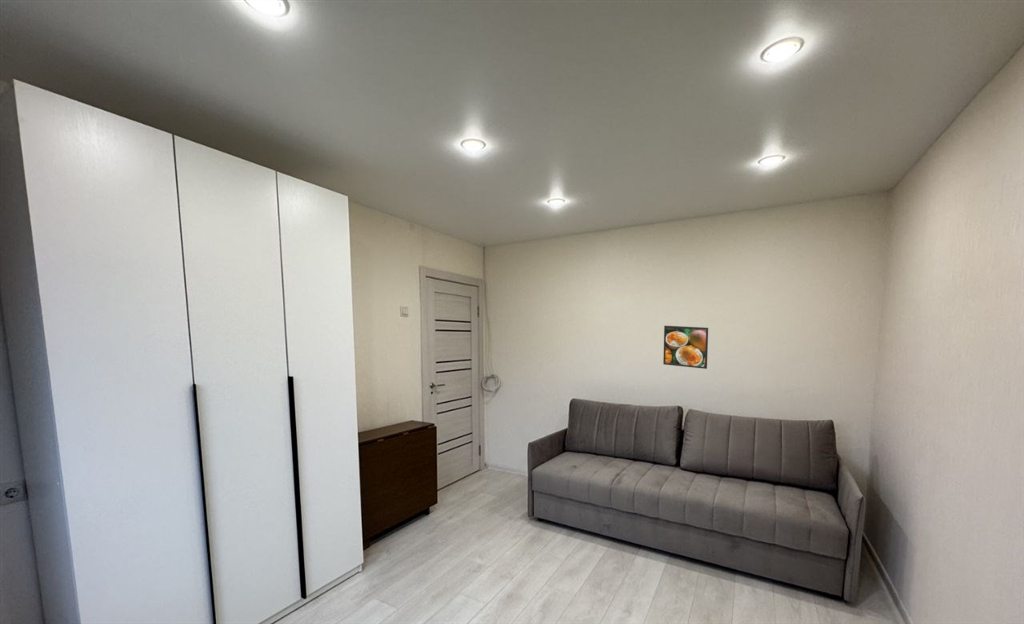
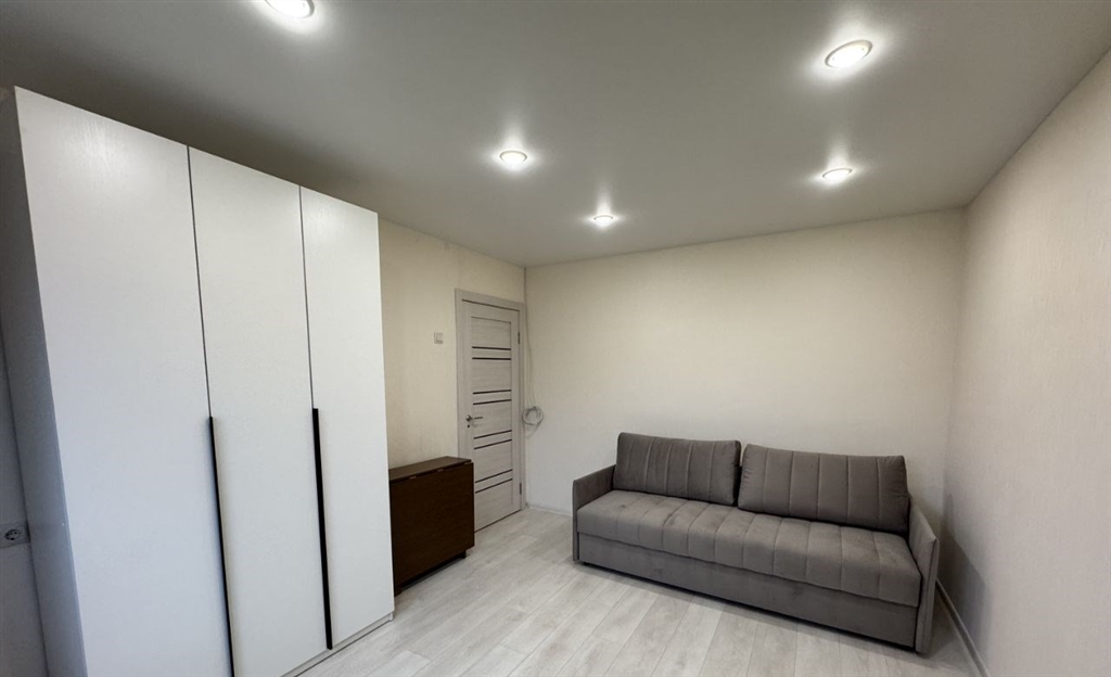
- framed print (685, 346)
